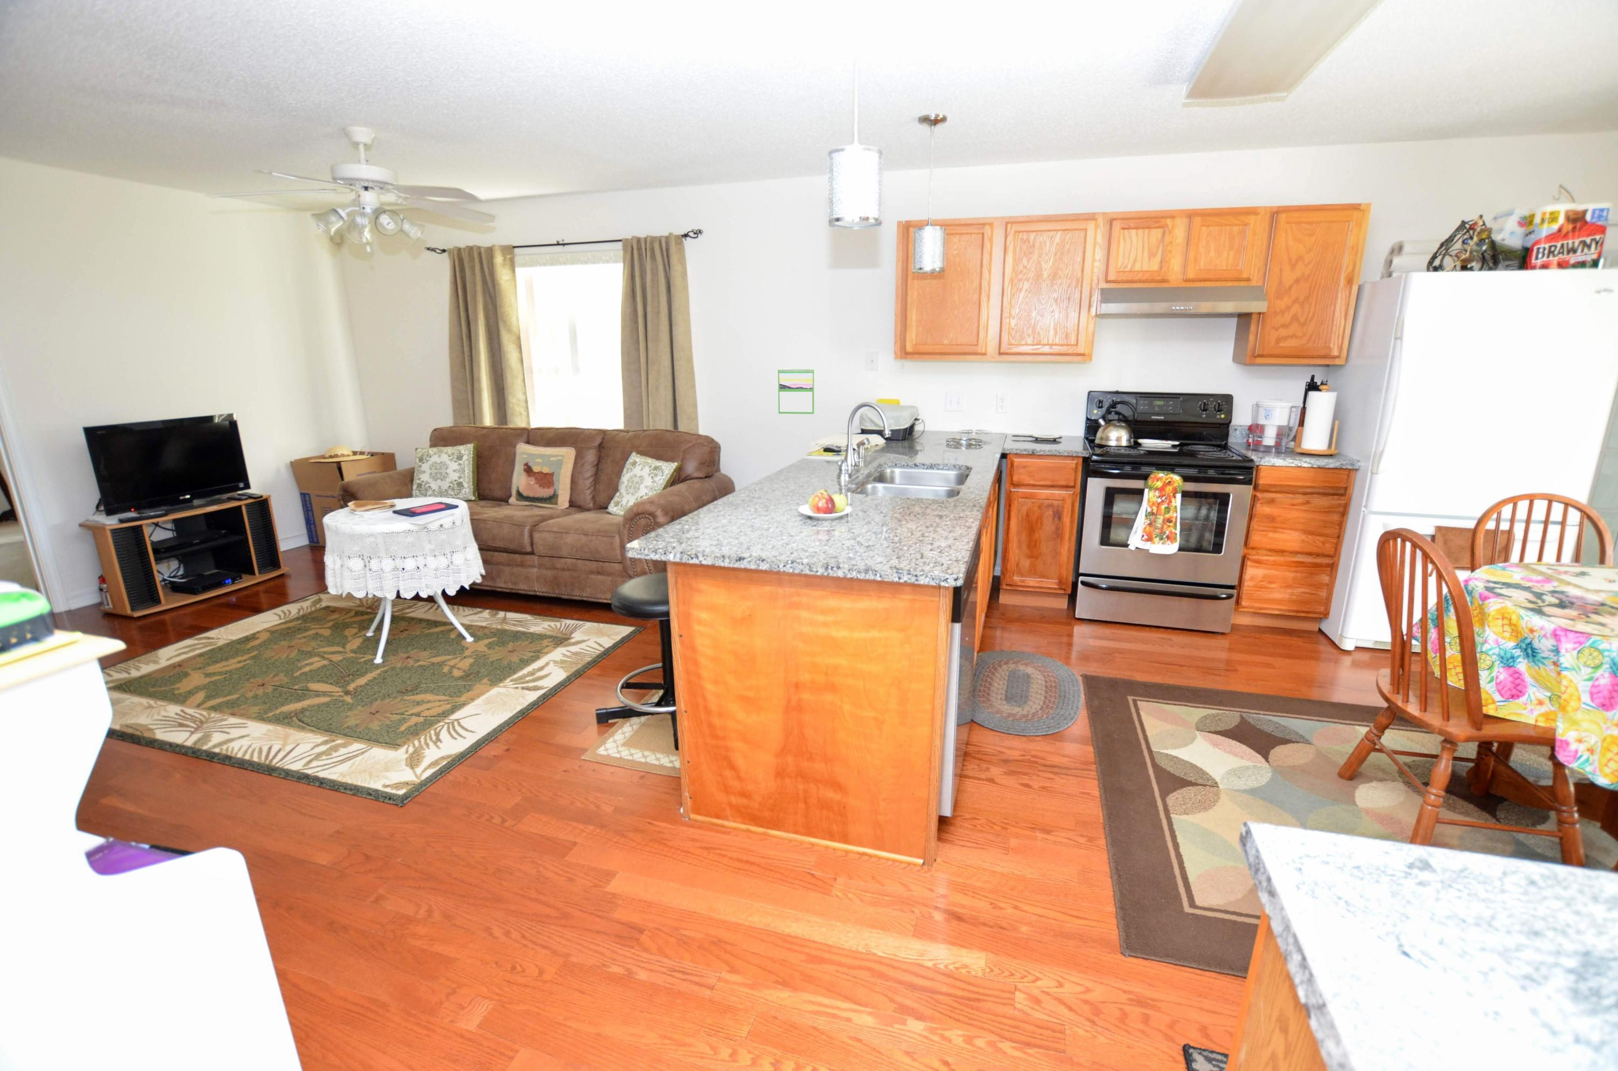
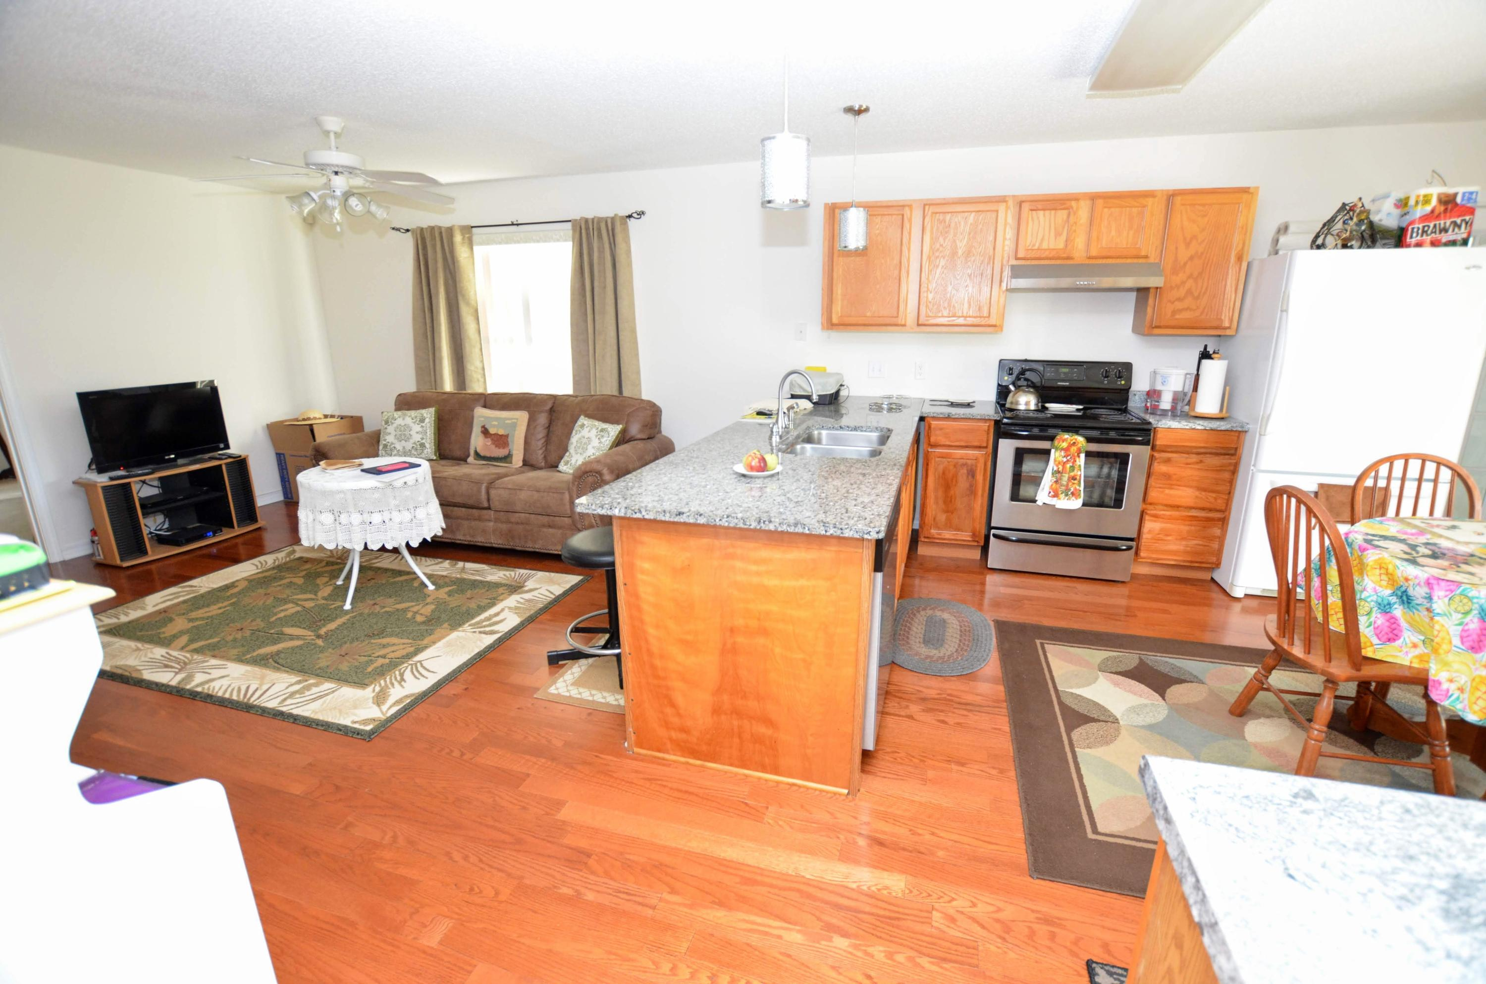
- calendar (796, 390)
